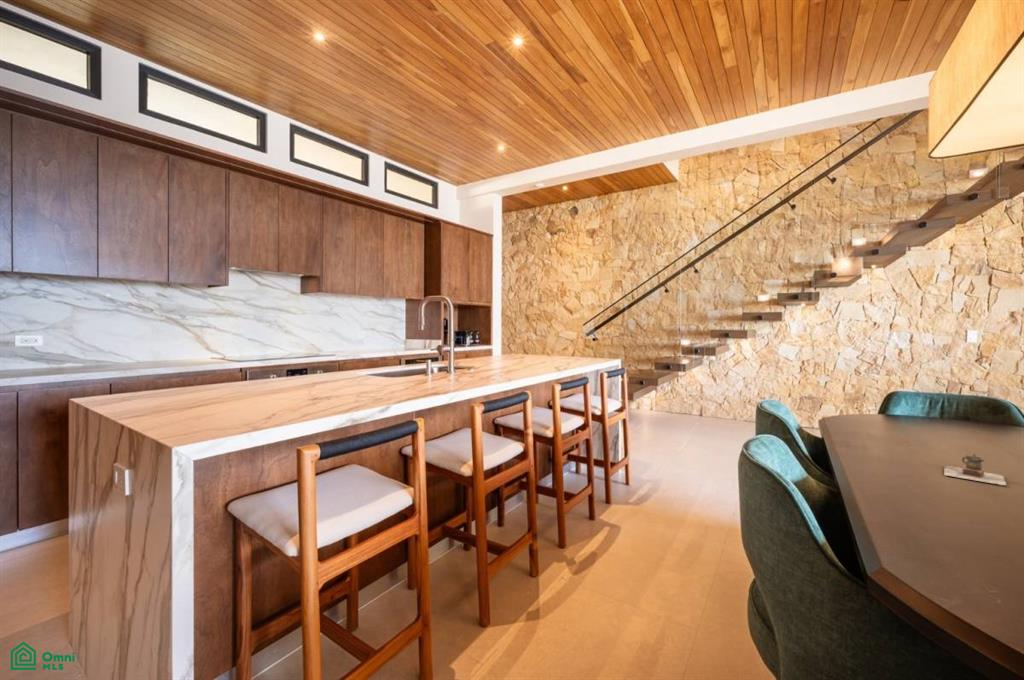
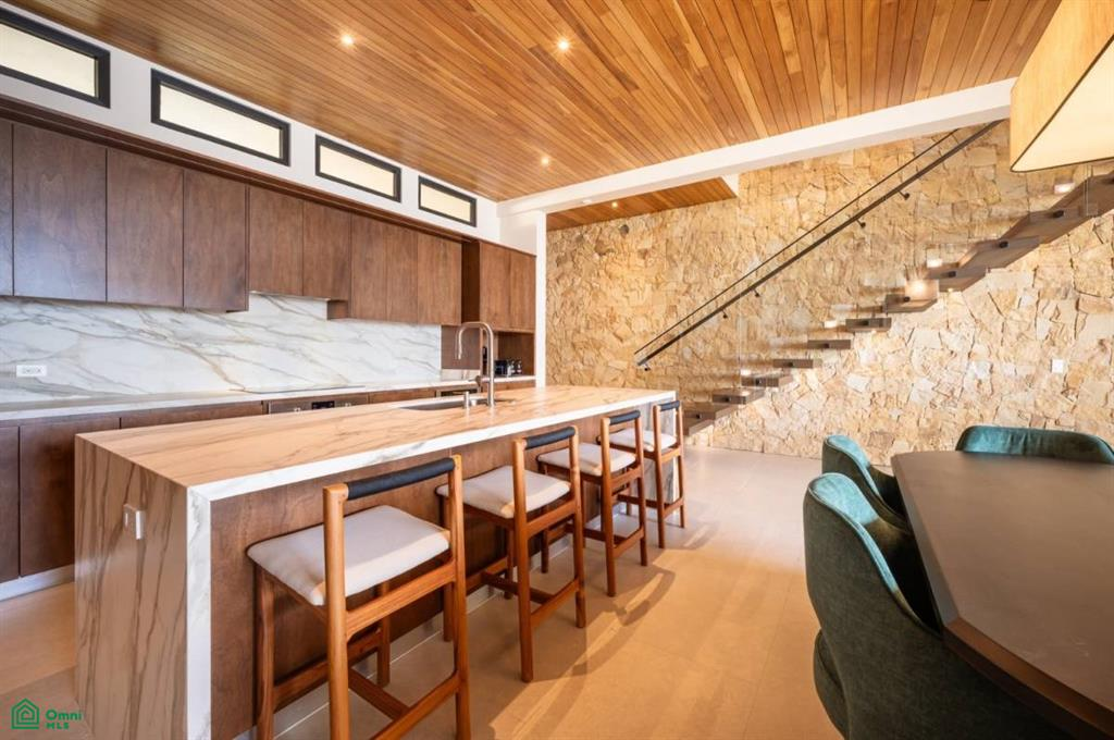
- teapot (973, 464)
